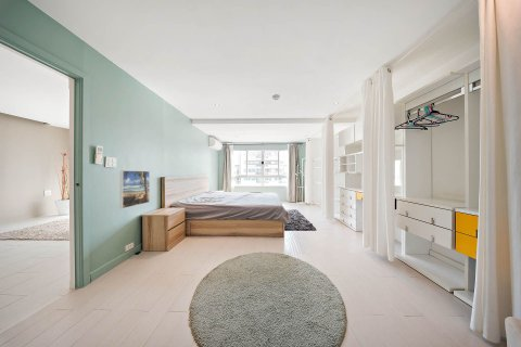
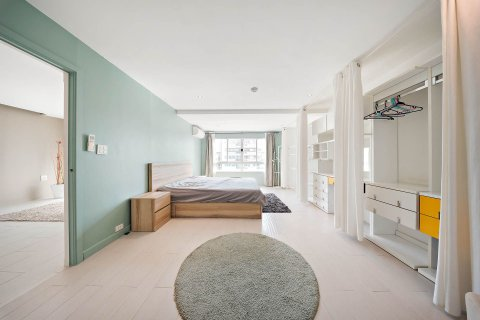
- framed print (136, 188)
